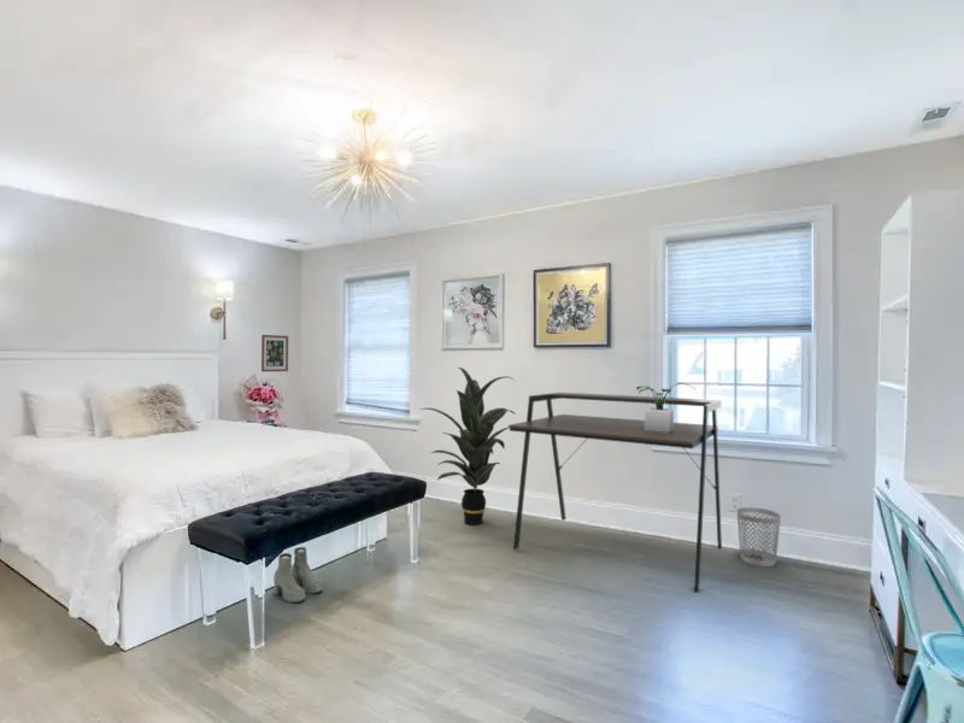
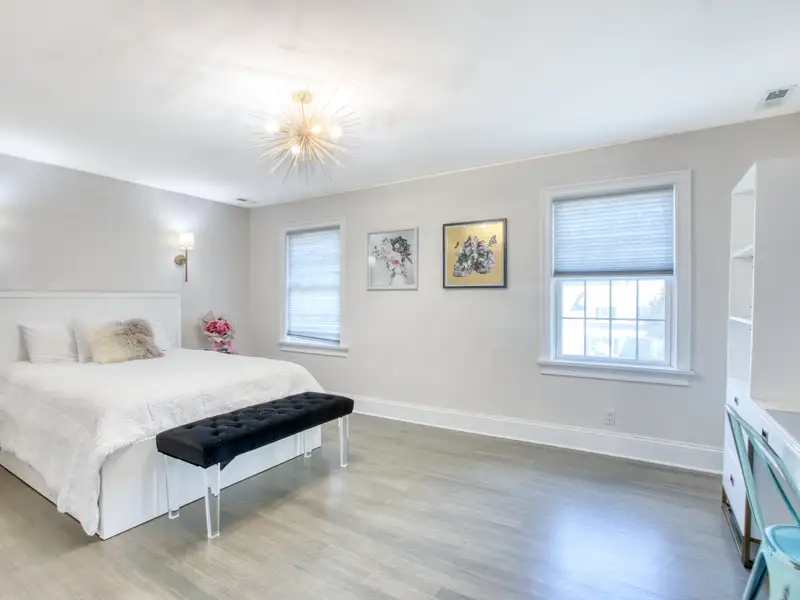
- potted plant (662, 406)
- wall art (275, 353)
- boots (298, 572)
- desk (621, 441)
- indoor plant (471, 443)
- wastebasket (758, 536)
